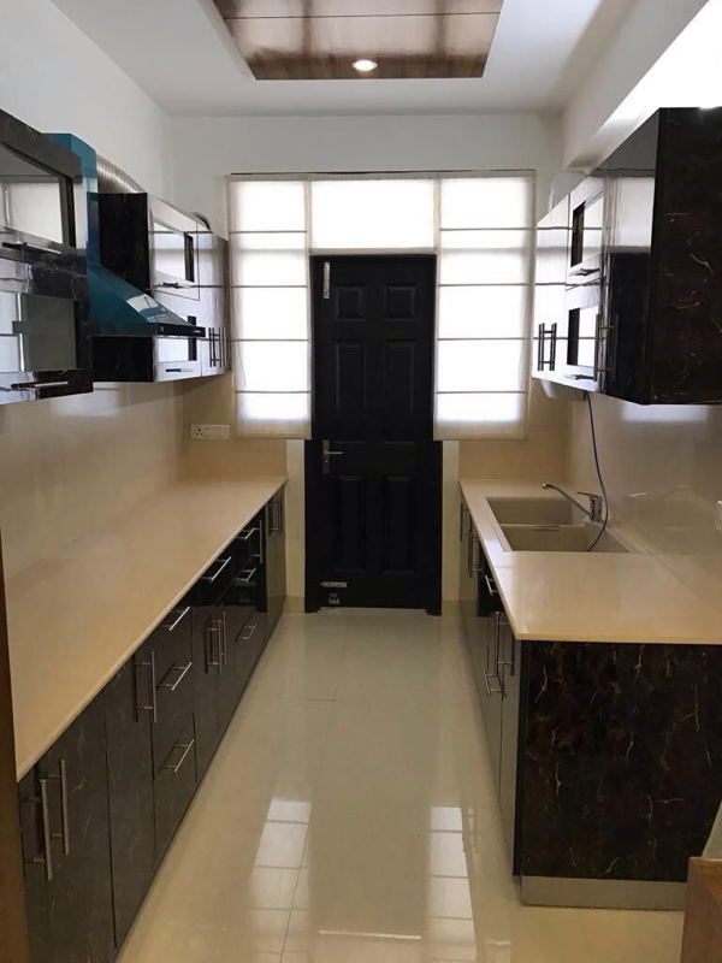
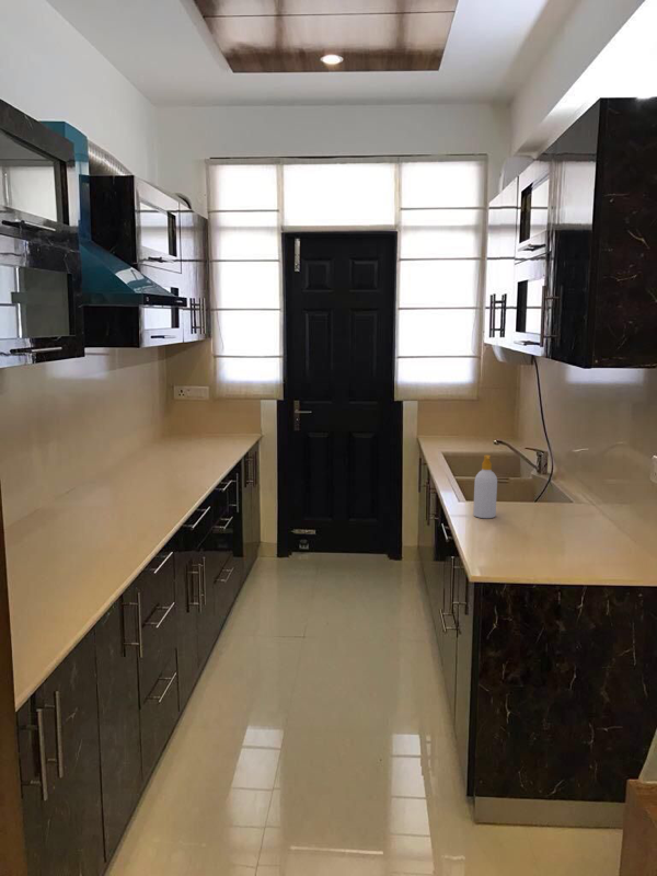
+ soap bottle (485, 485)
